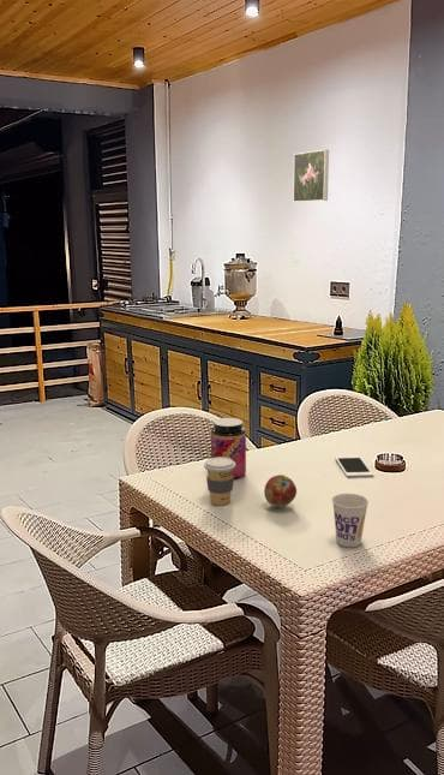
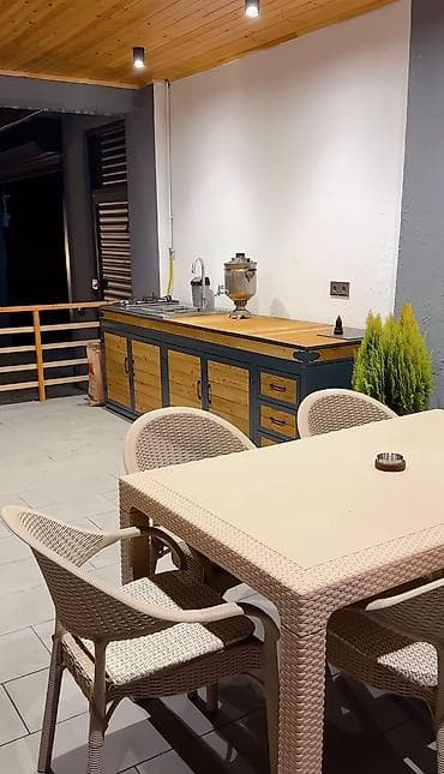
- fruit (280, 491)
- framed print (310, 177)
- jar (228, 448)
- cup (349, 520)
- cell phone (353, 466)
- coffee cup (220, 481)
